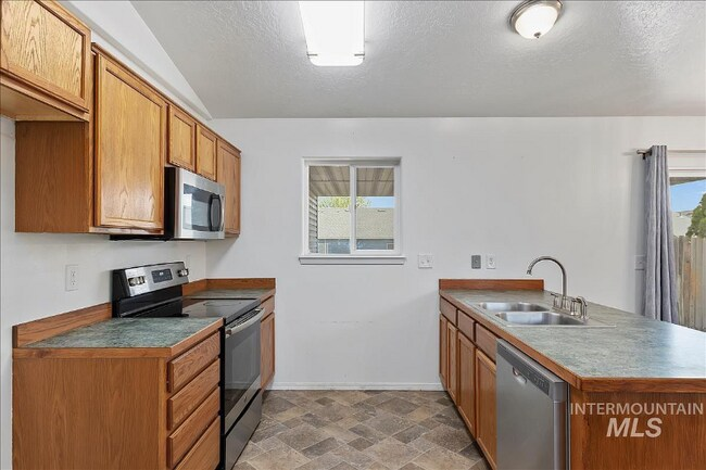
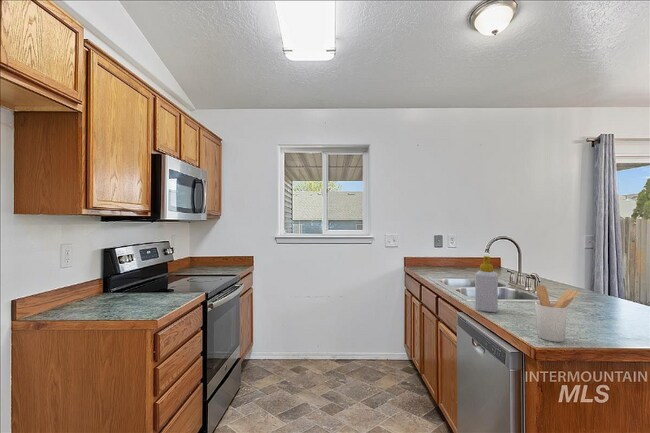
+ soap bottle (486, 283)
+ utensil holder (557, 312)
